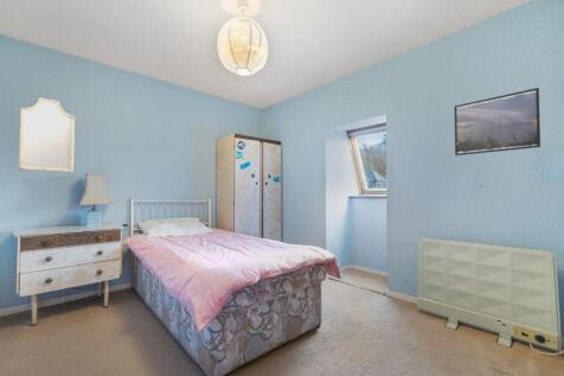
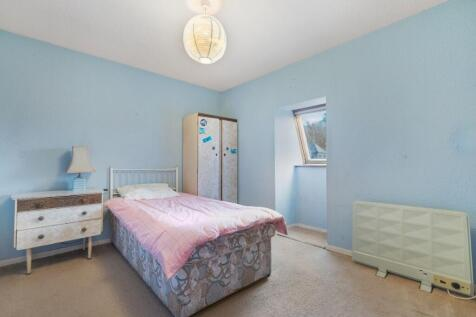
- home mirror (47, 134)
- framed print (493, 125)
